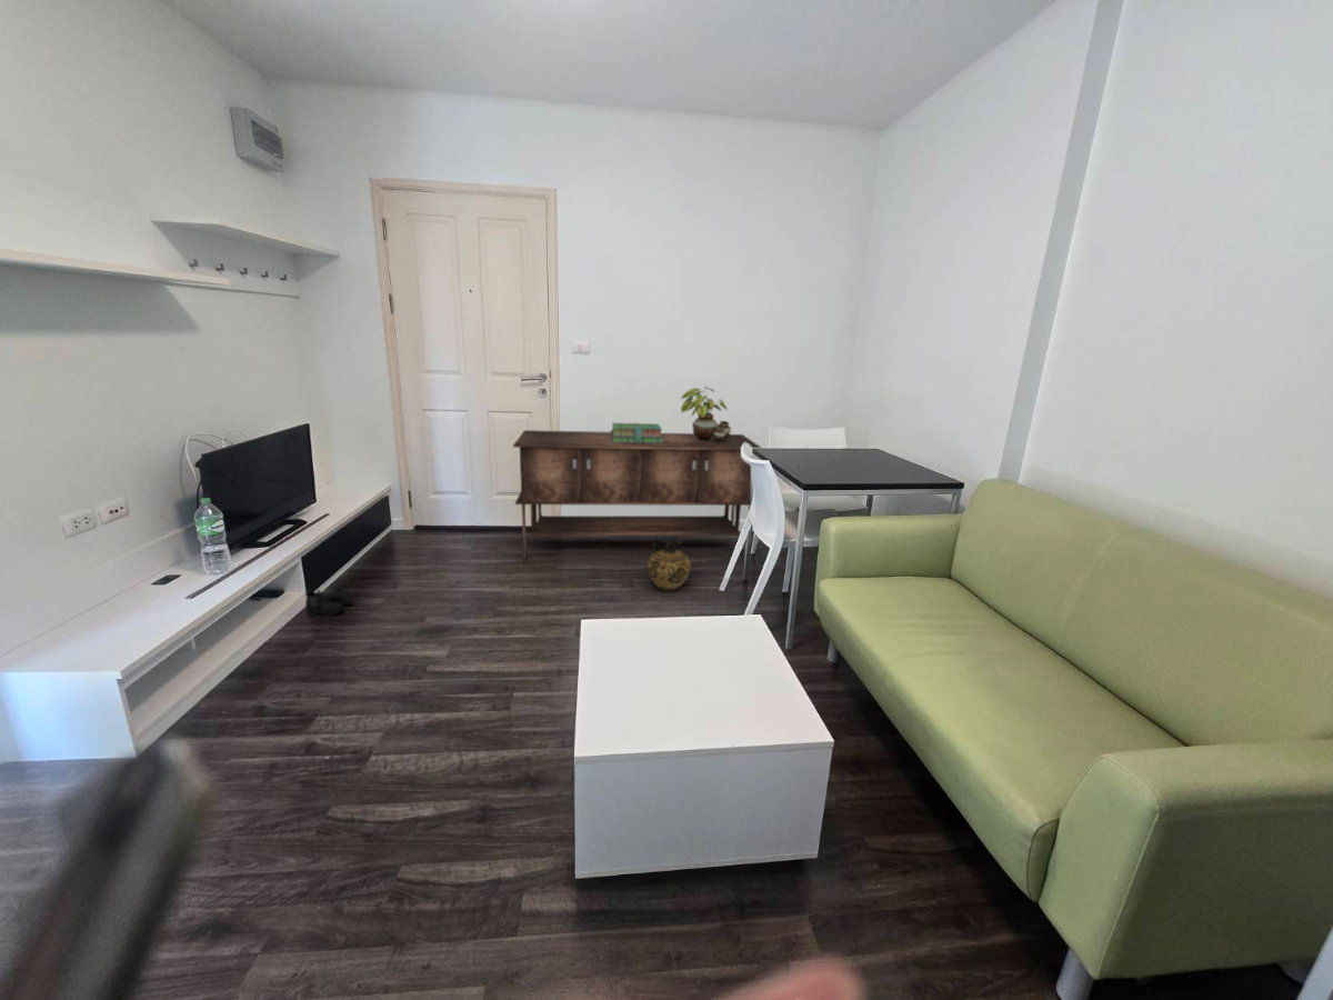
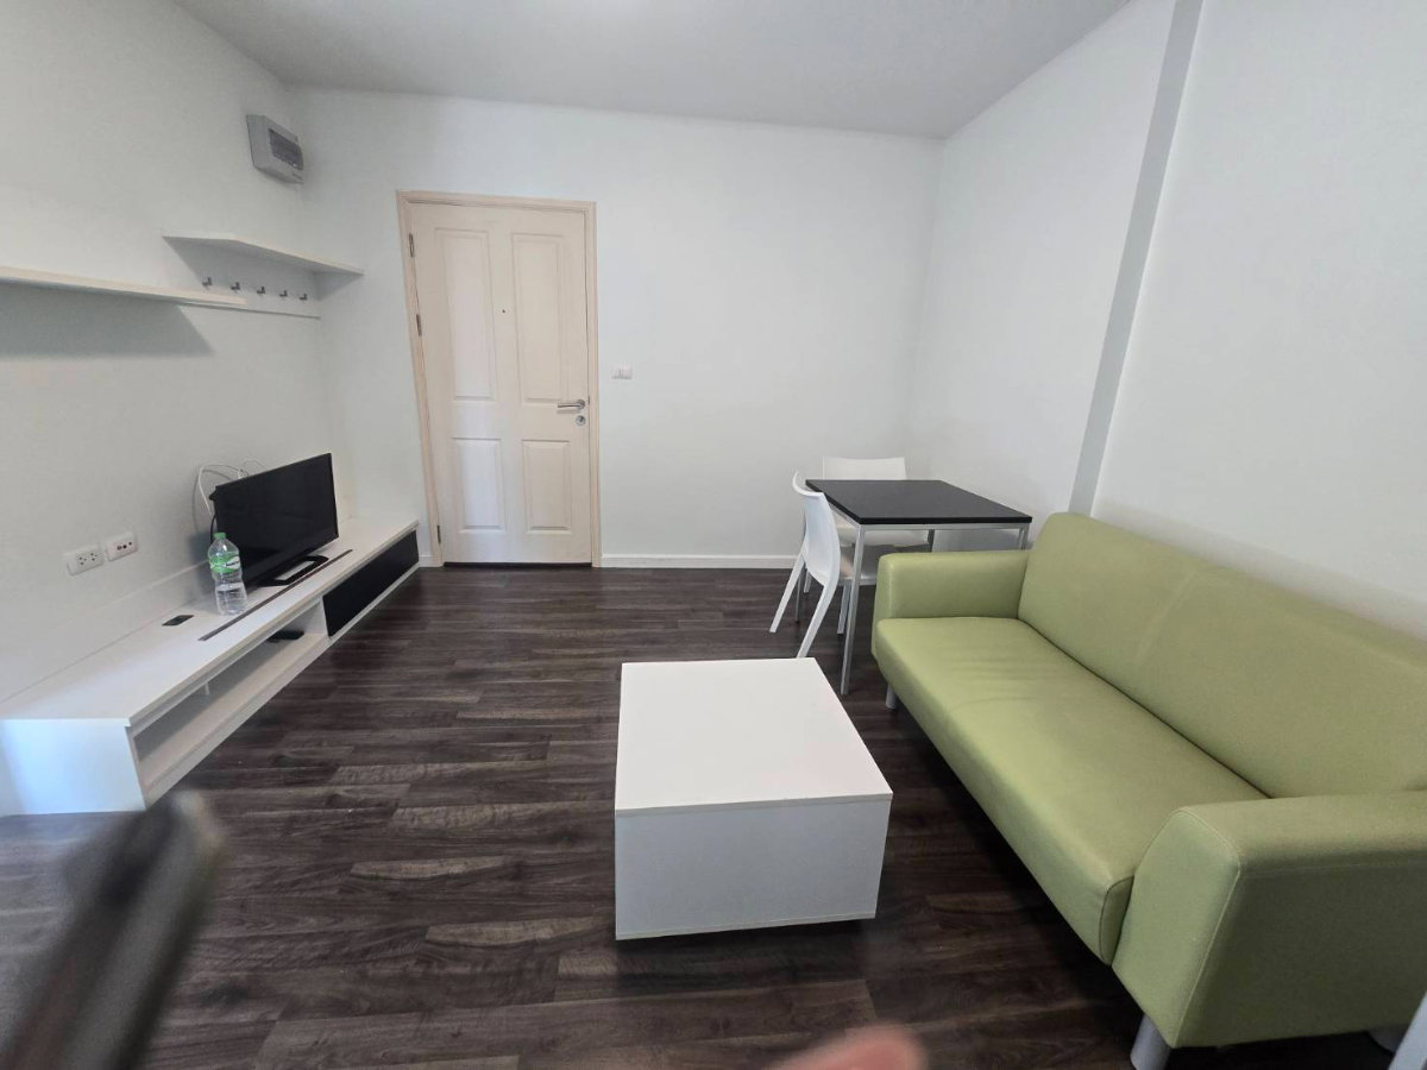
- stack of books (635, 431)
- ceramic jug (669, 562)
- potted plant (708, 413)
- sideboard (637, 493)
- boots (331, 594)
